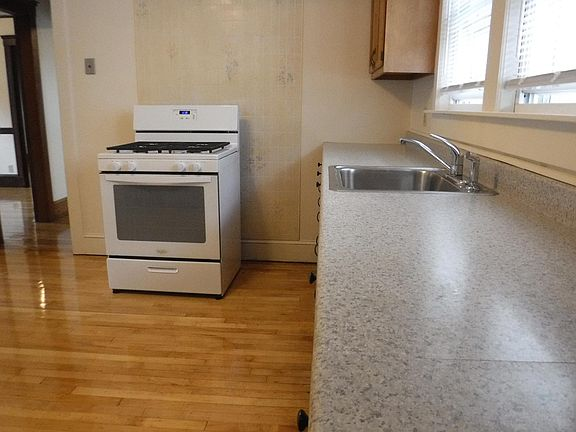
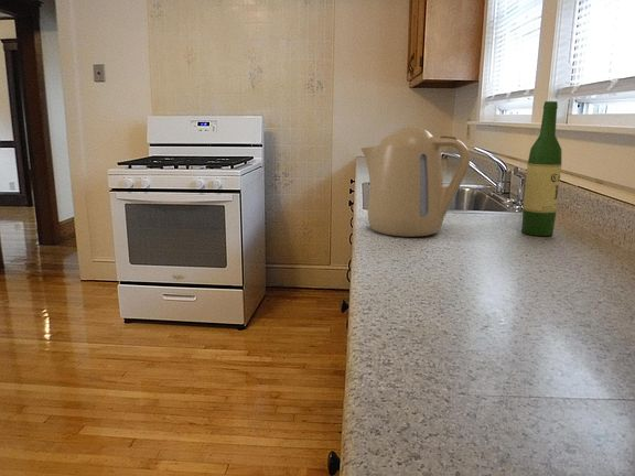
+ kettle (411, 178)
+ wine bottle (543, 169)
